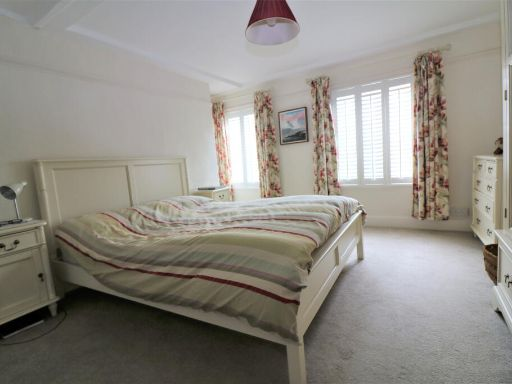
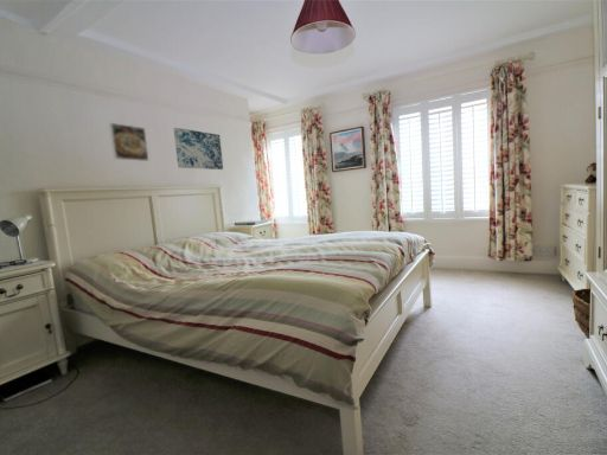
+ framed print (129, 142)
+ wall art (199, 149)
